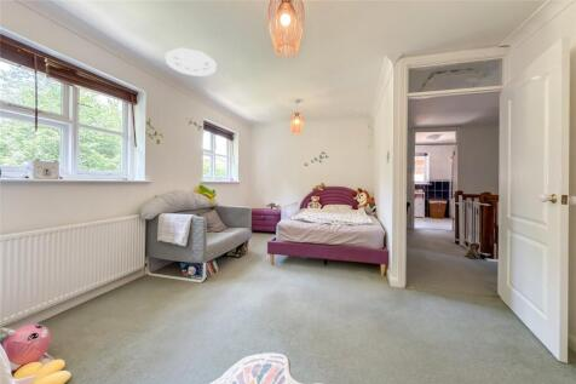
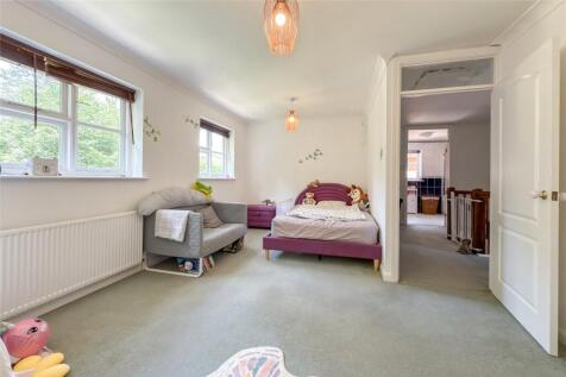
- ceiling light (191, 62)
